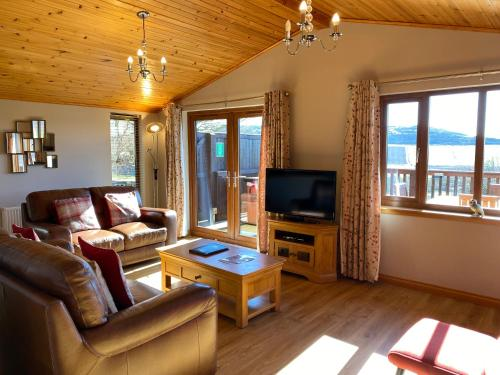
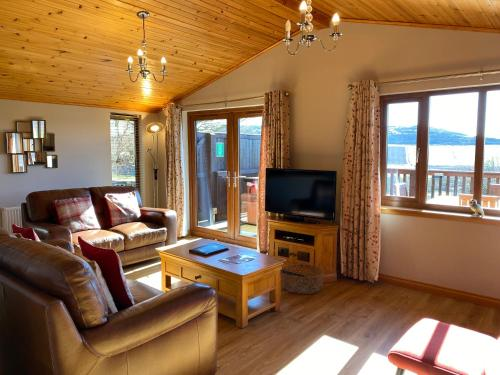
+ basket (302, 279)
